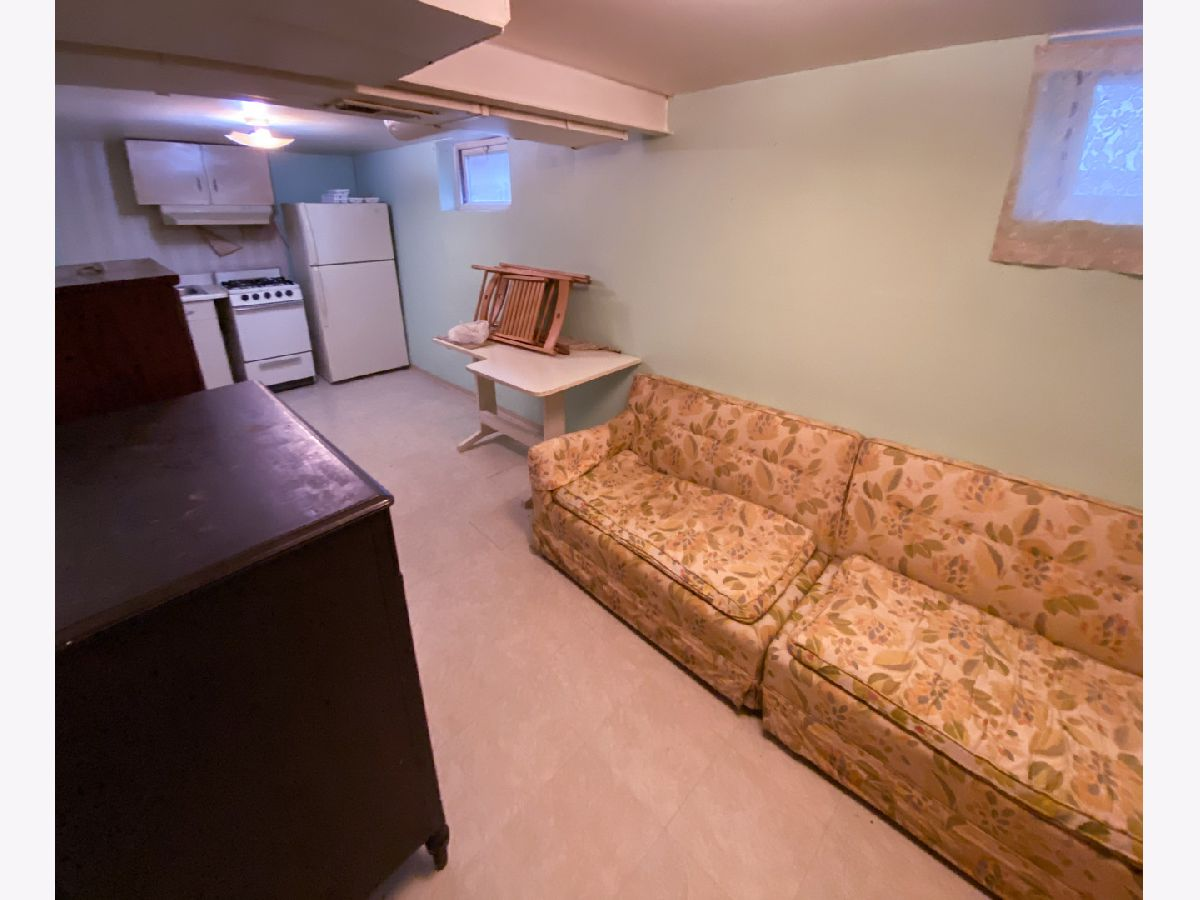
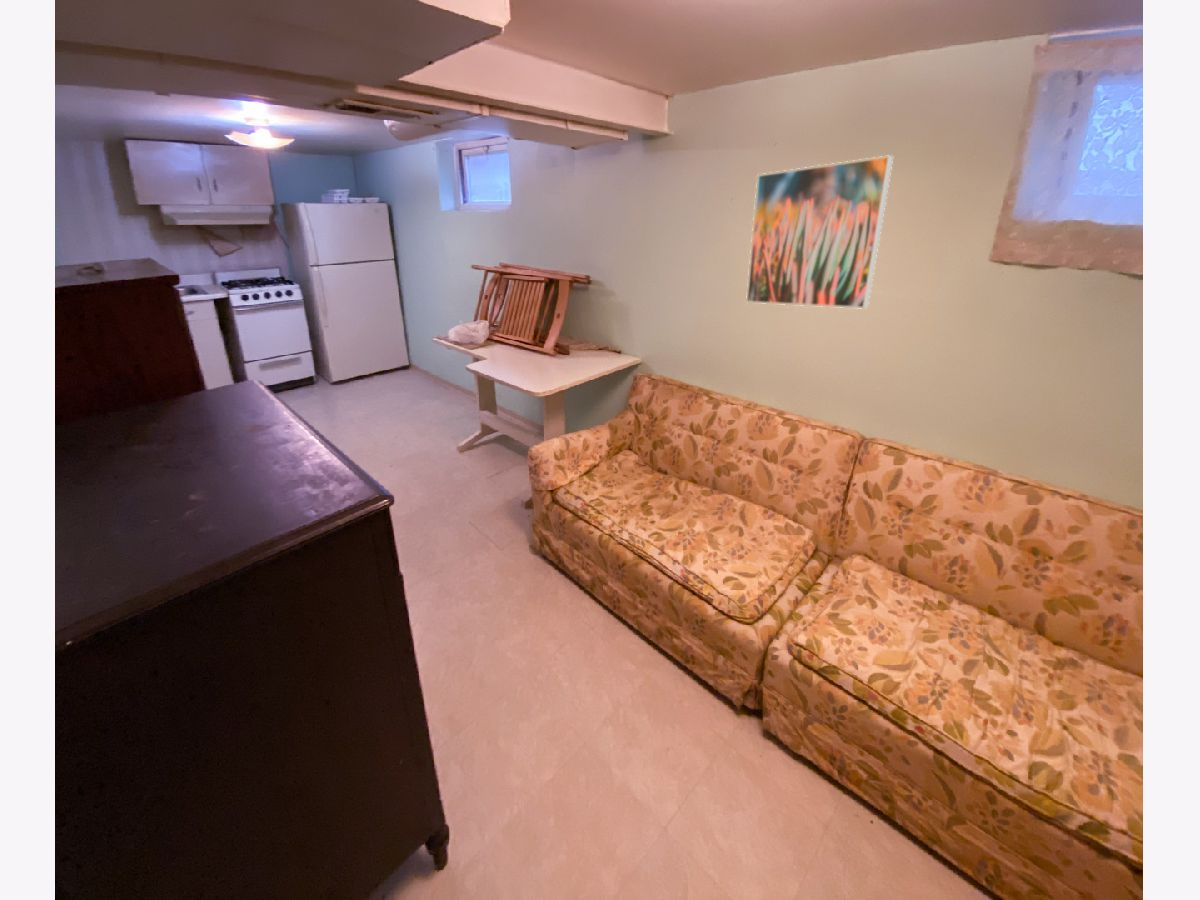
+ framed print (810, 238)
